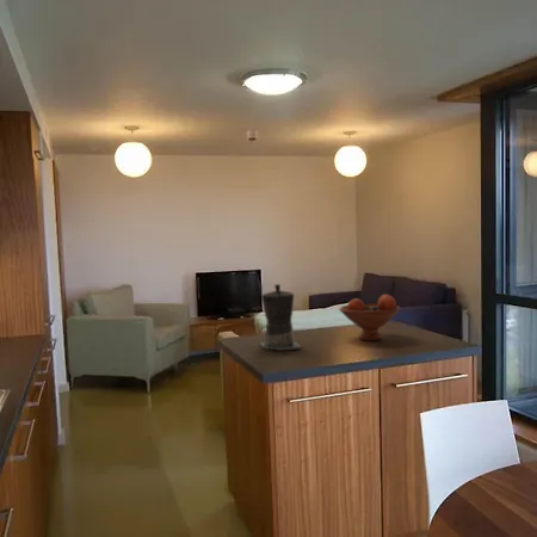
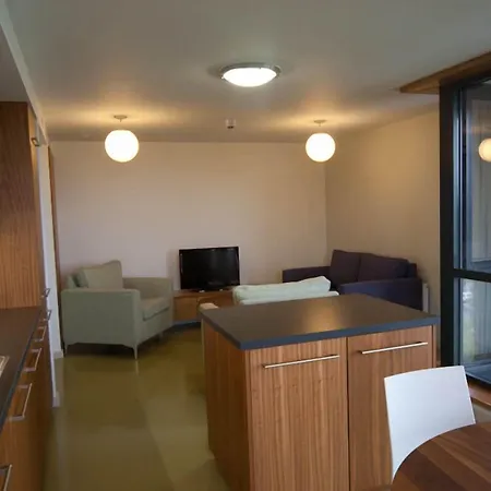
- coffee maker (278, 315)
- fruit bowl (369, 316)
